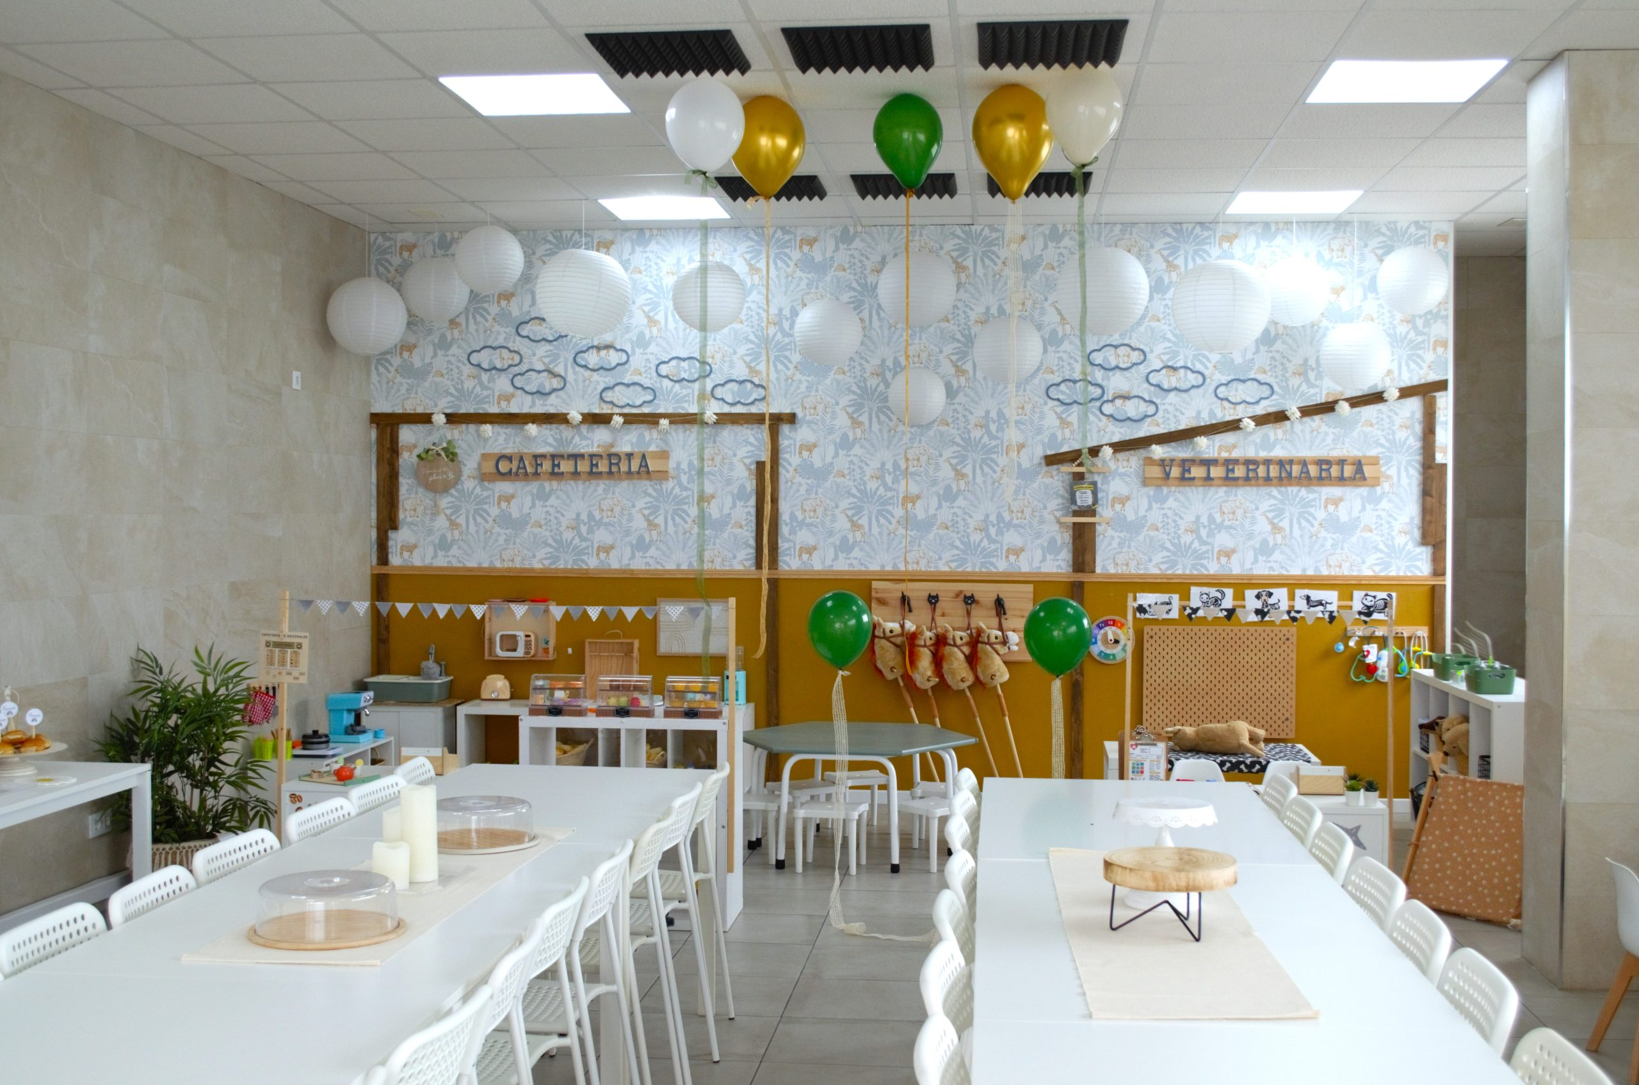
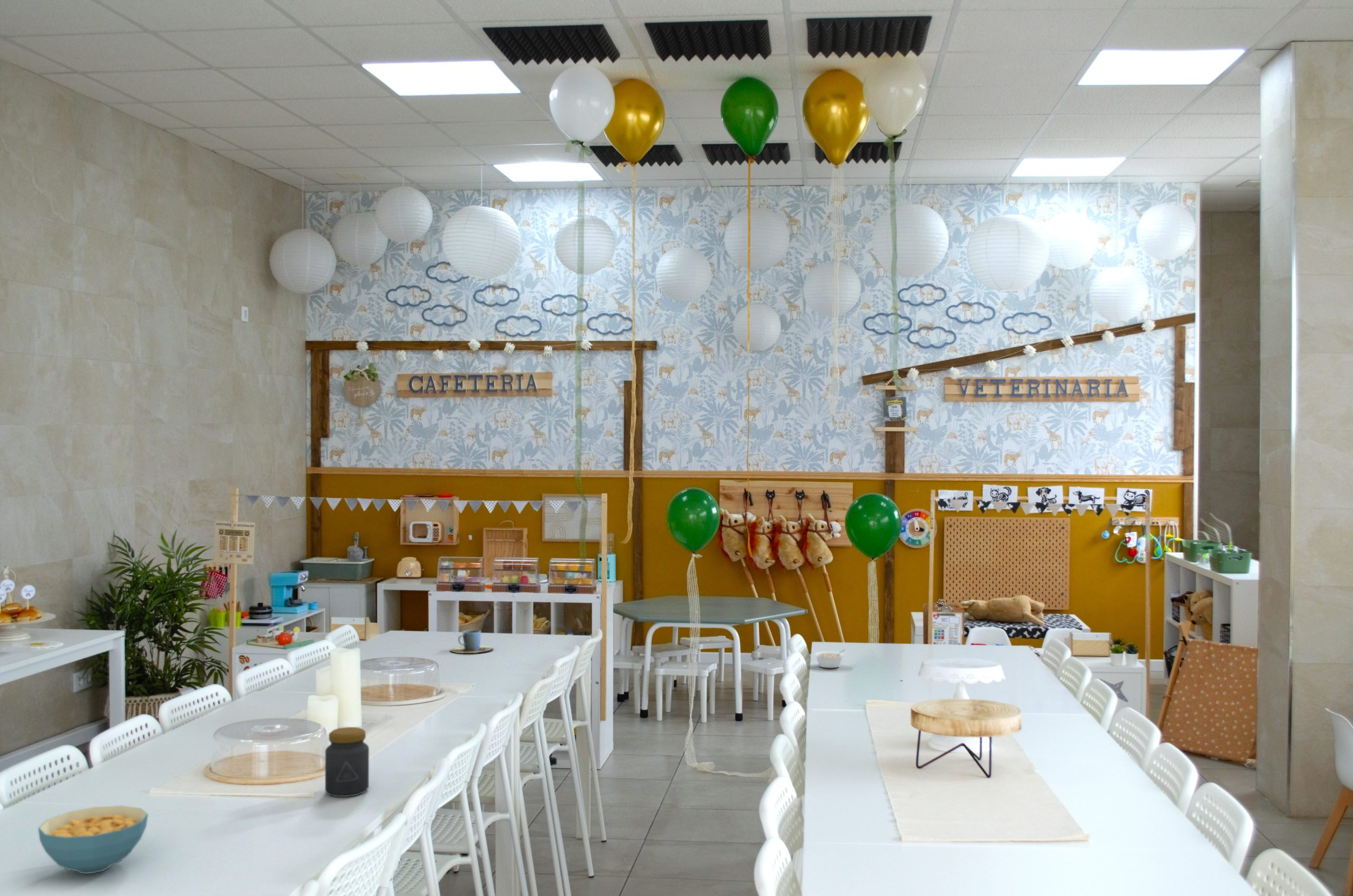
+ jar (347, 761)
+ legume (829, 659)
+ cereal bowl (94, 844)
+ cup (471, 640)
